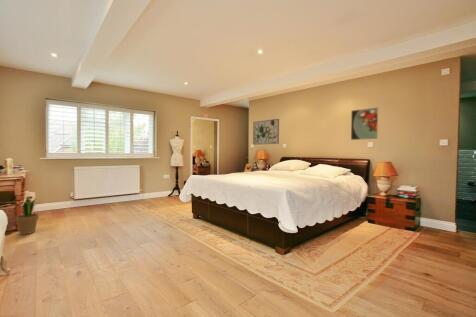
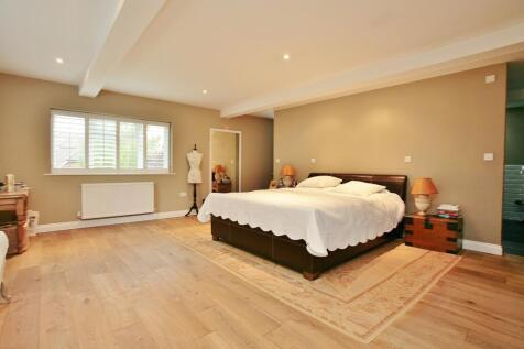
- potted plant (29, 214)
- wall art (265, 132)
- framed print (364, 124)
